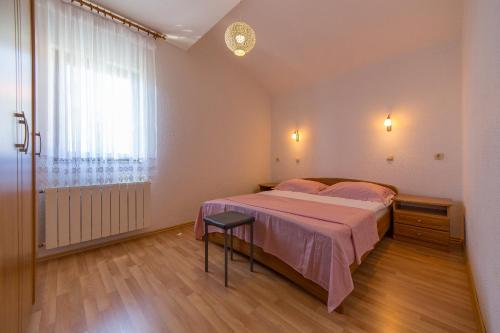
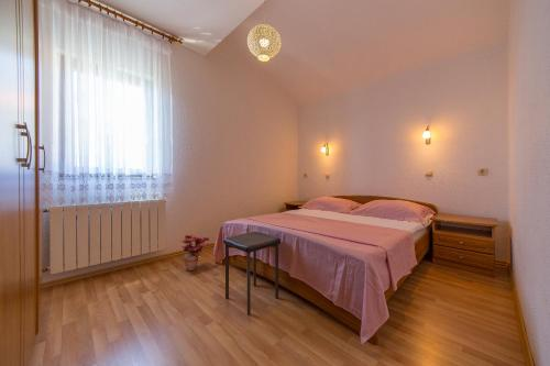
+ potted plant (194, 252)
